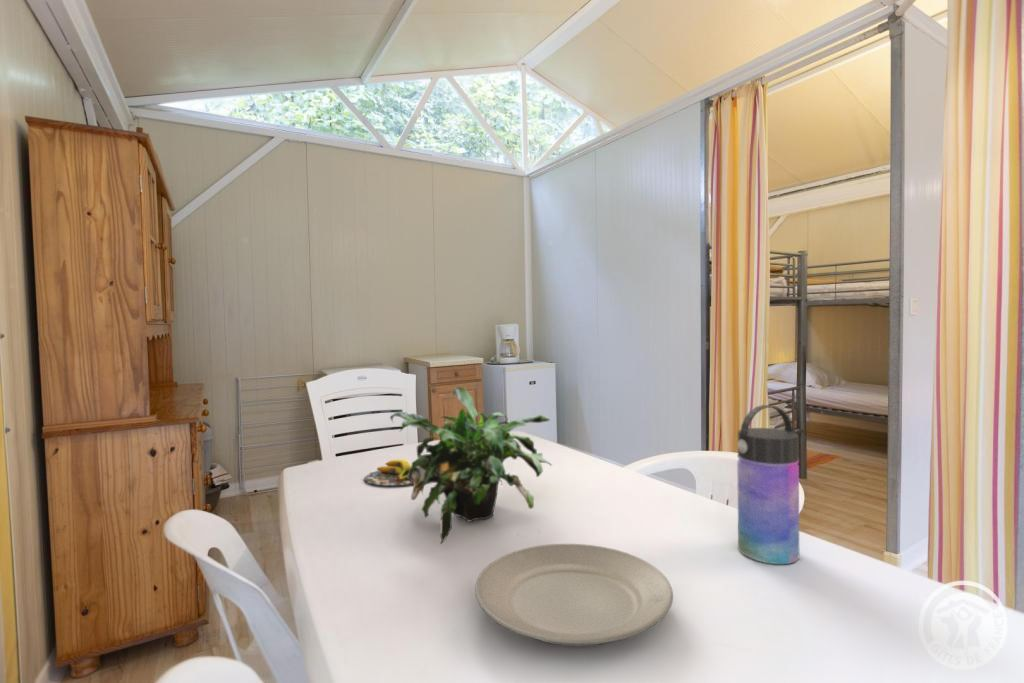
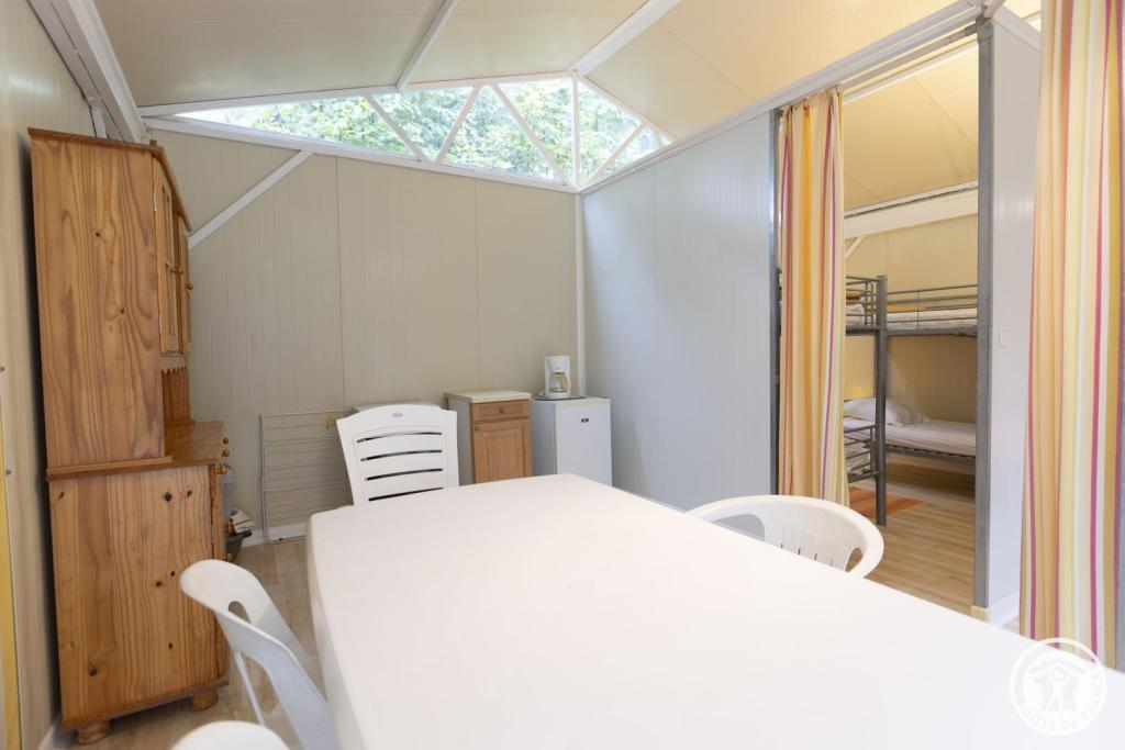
- plate (572, 595)
- water bottle (768, 478)
- banana (401, 468)
- potted plant (473, 452)
